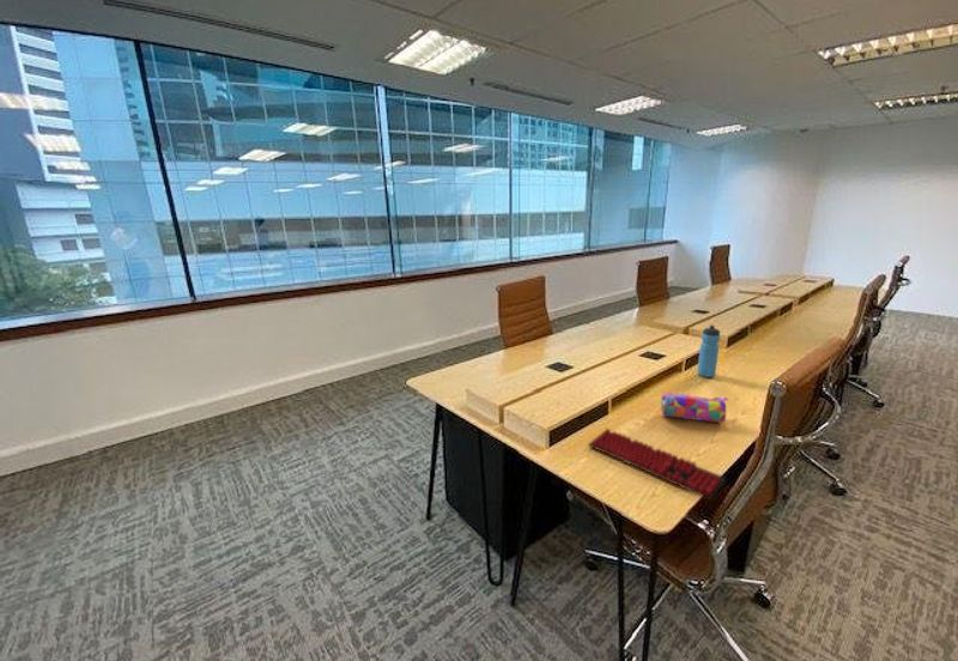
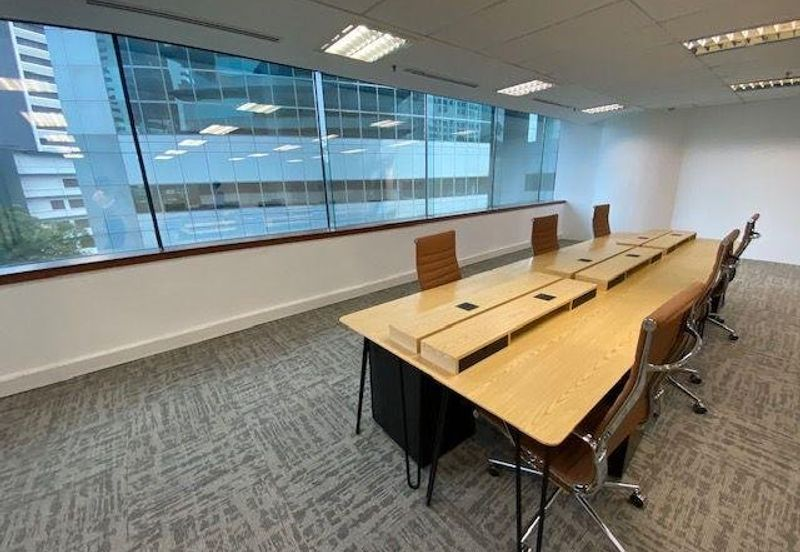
- pencil case (692, 406)
- water bottle (709, 350)
- keyboard (650, 459)
